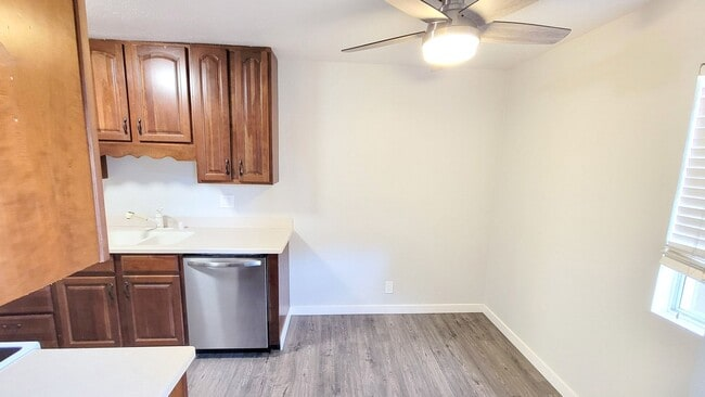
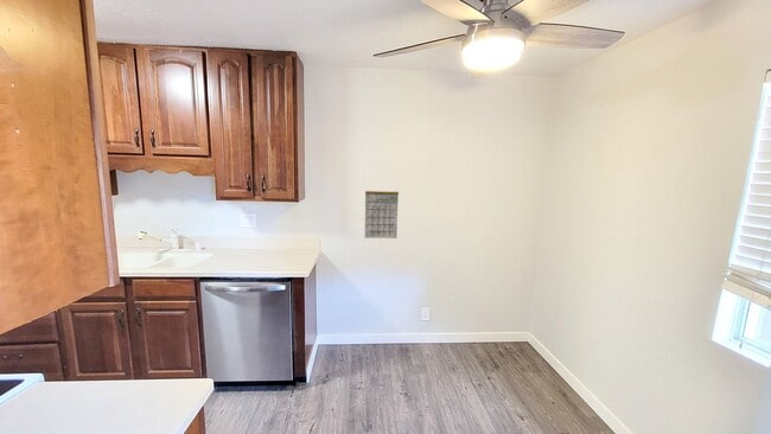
+ calendar (381, 209)
